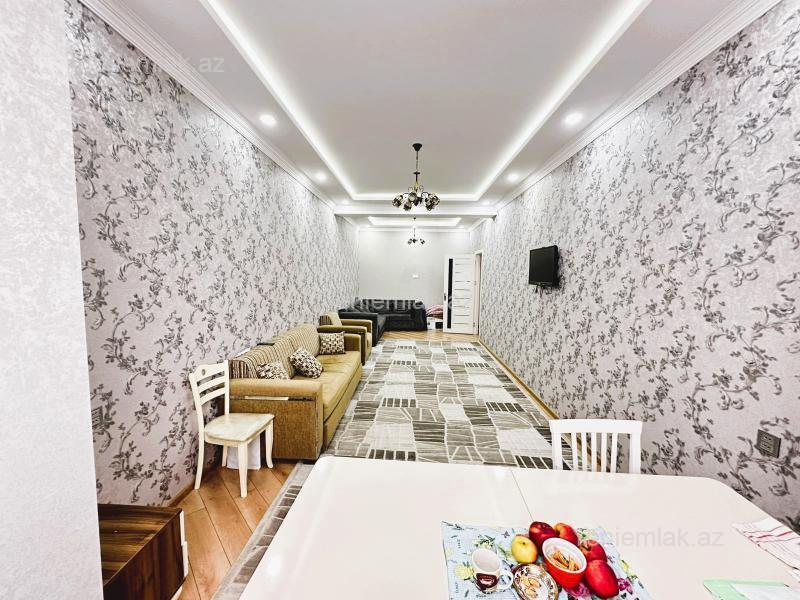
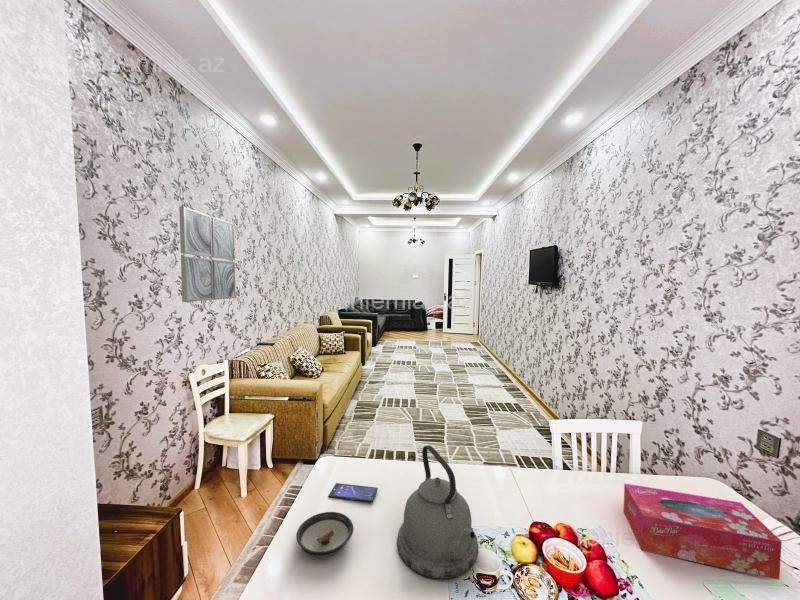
+ tissue box (692, 525)
+ saucer (325, 536)
+ smartphone (353, 492)
+ wall art (211, 259)
+ kettle (441, 503)
